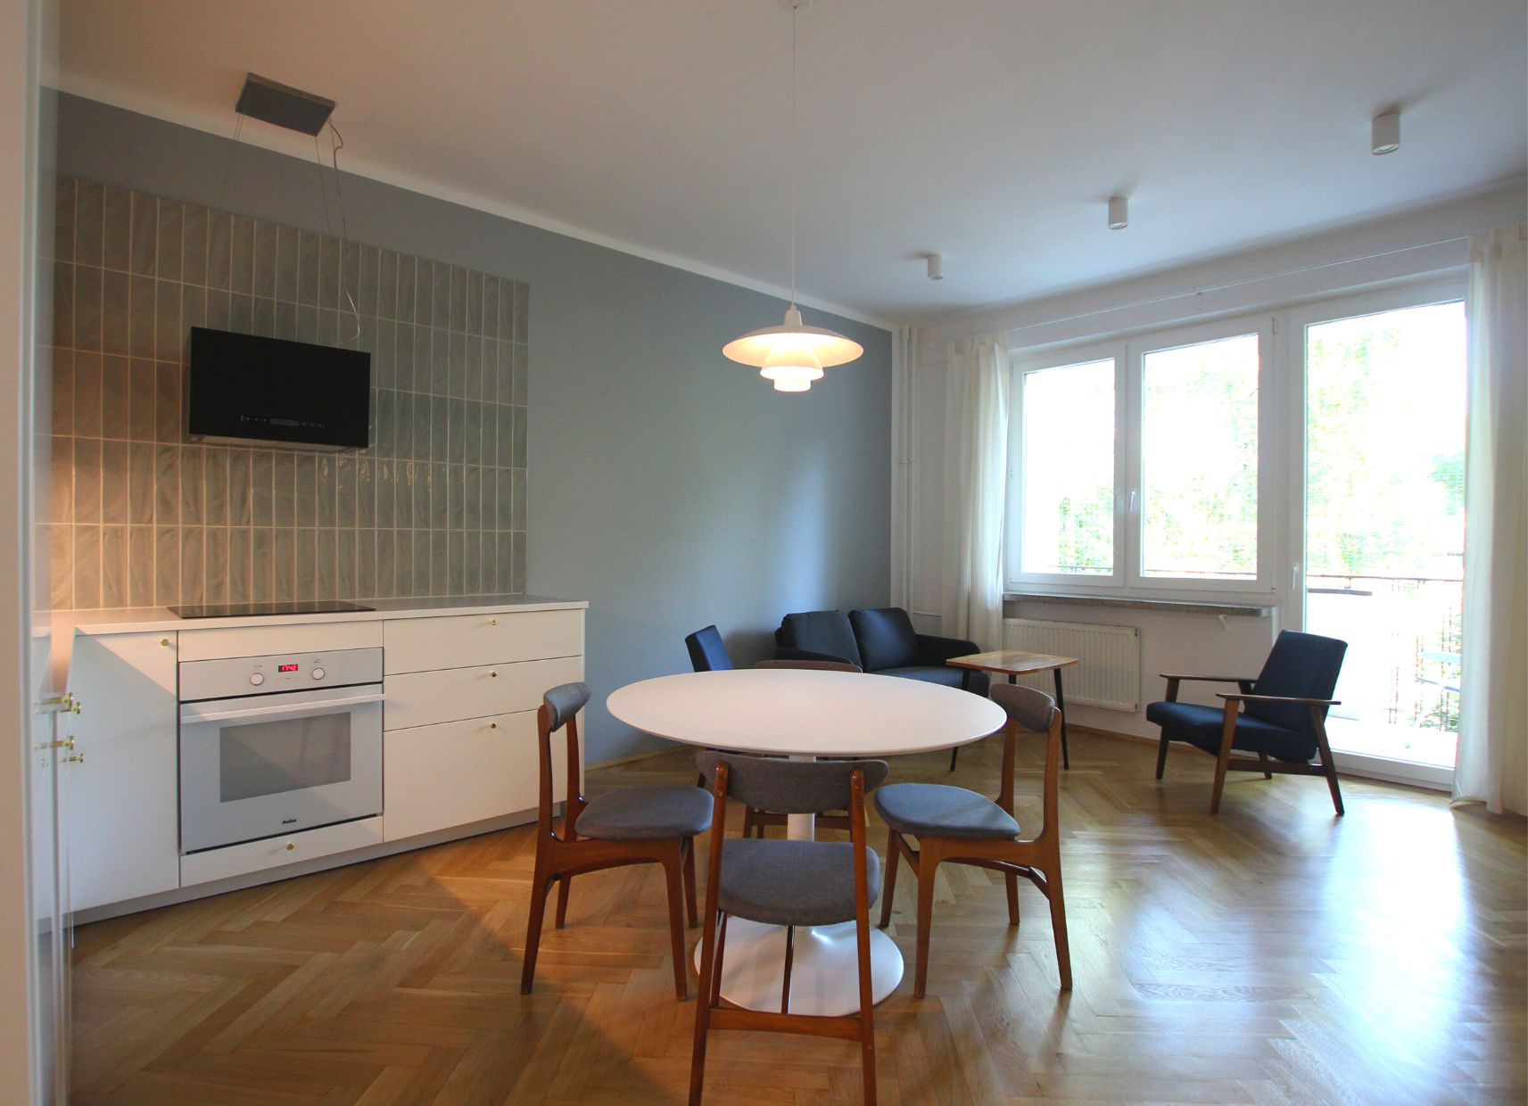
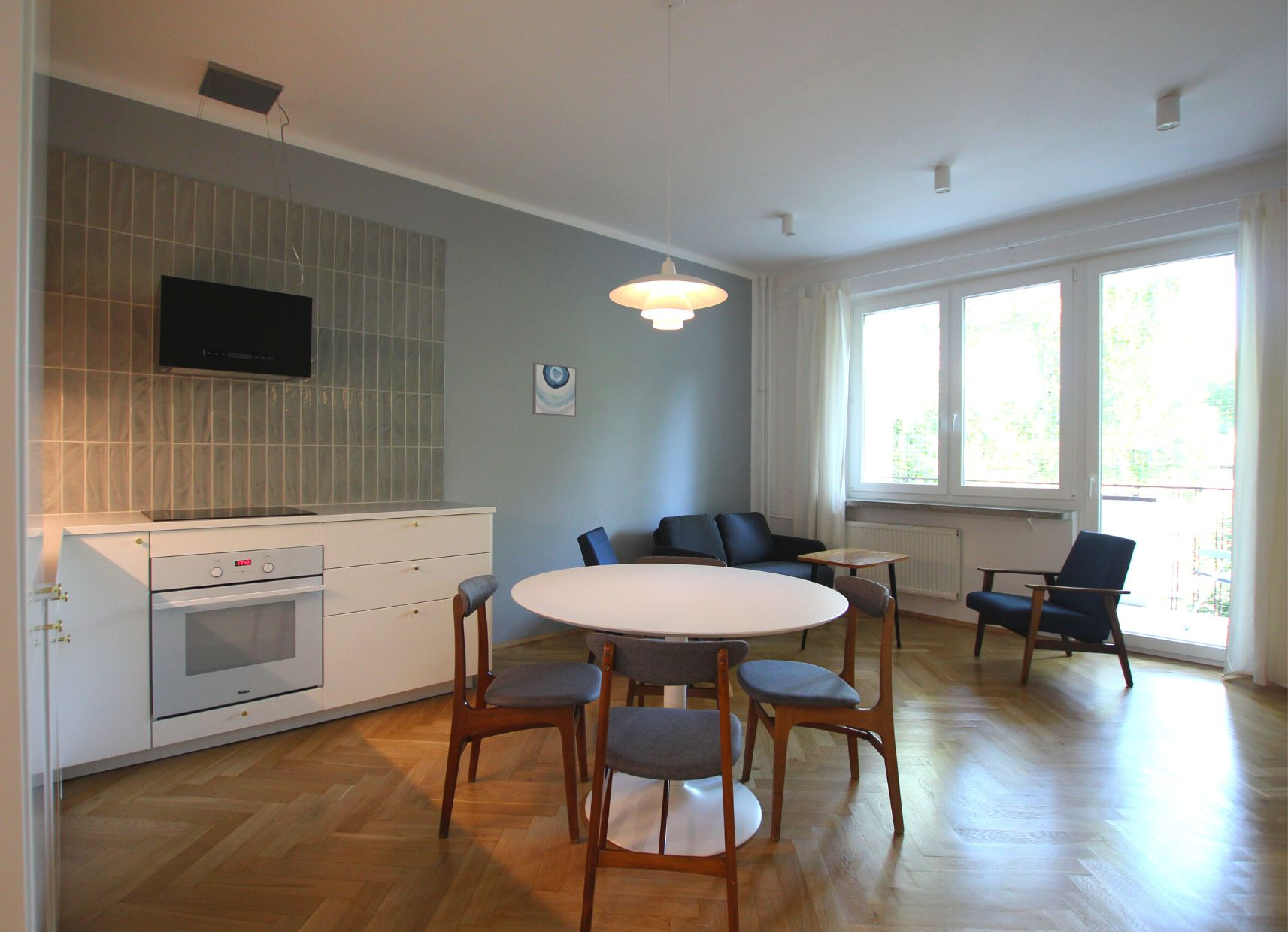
+ wall art (555, 390)
